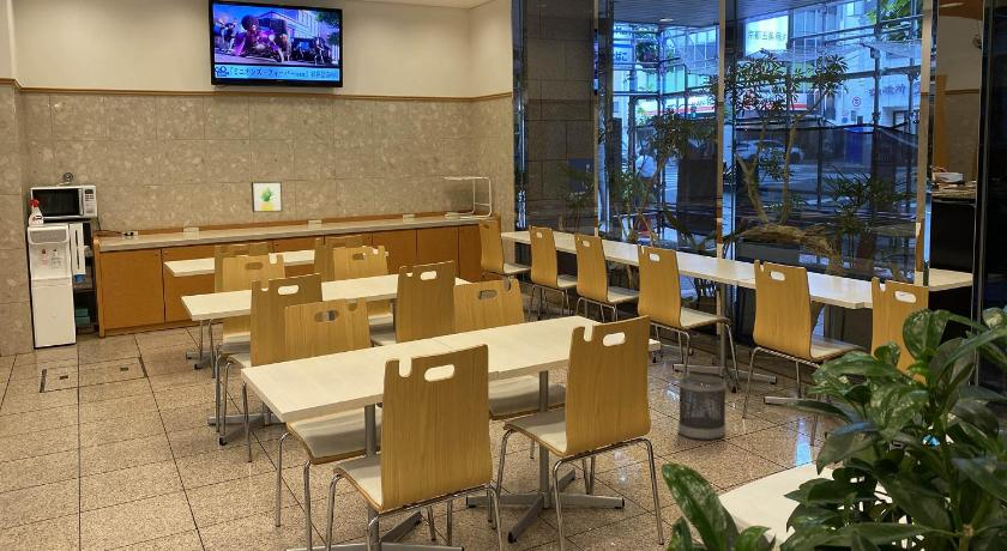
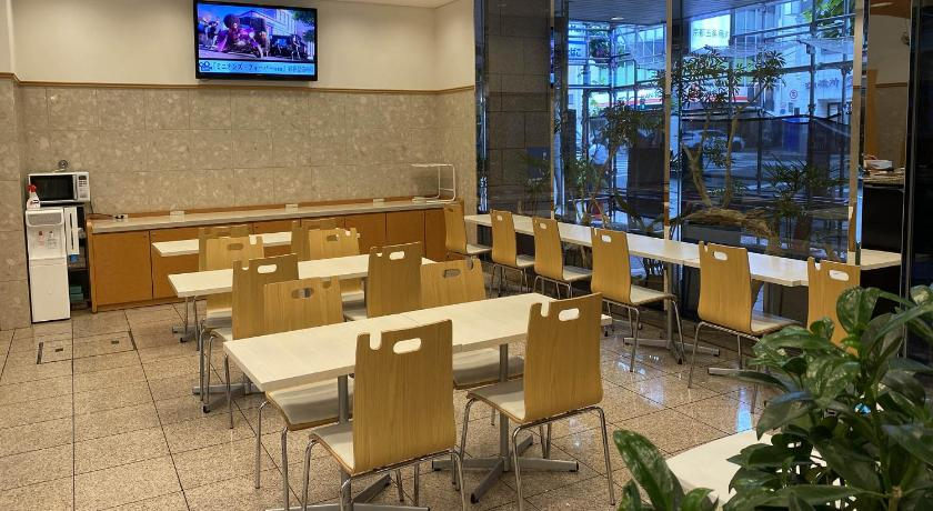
- wall art (266, 196)
- wastebasket (701, 406)
